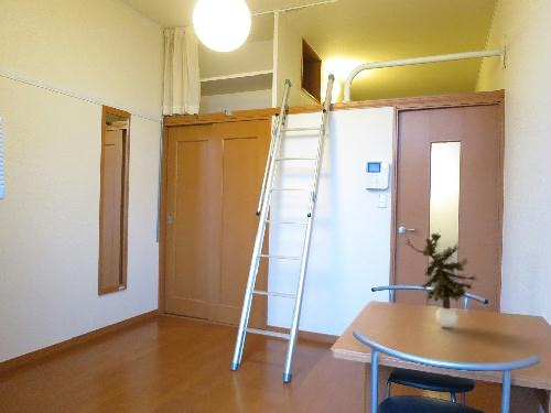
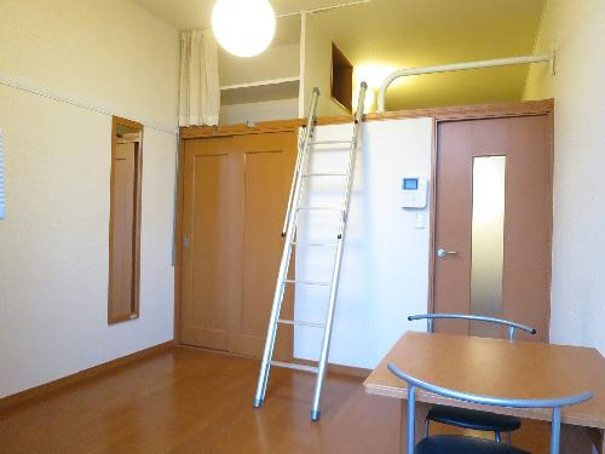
- potted plant (437, 276)
